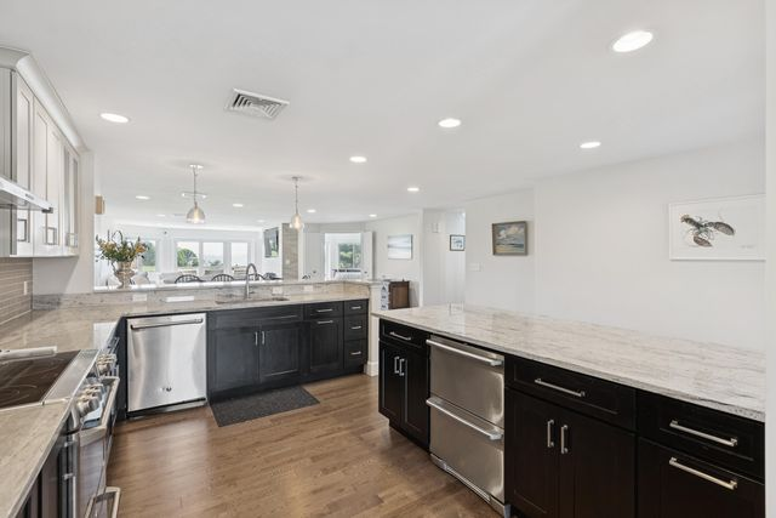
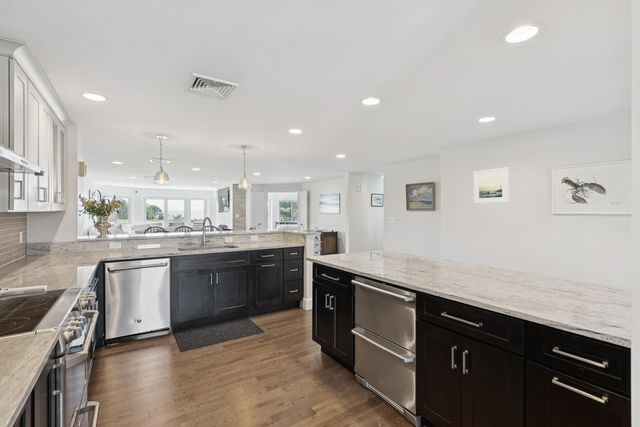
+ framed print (490, 186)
